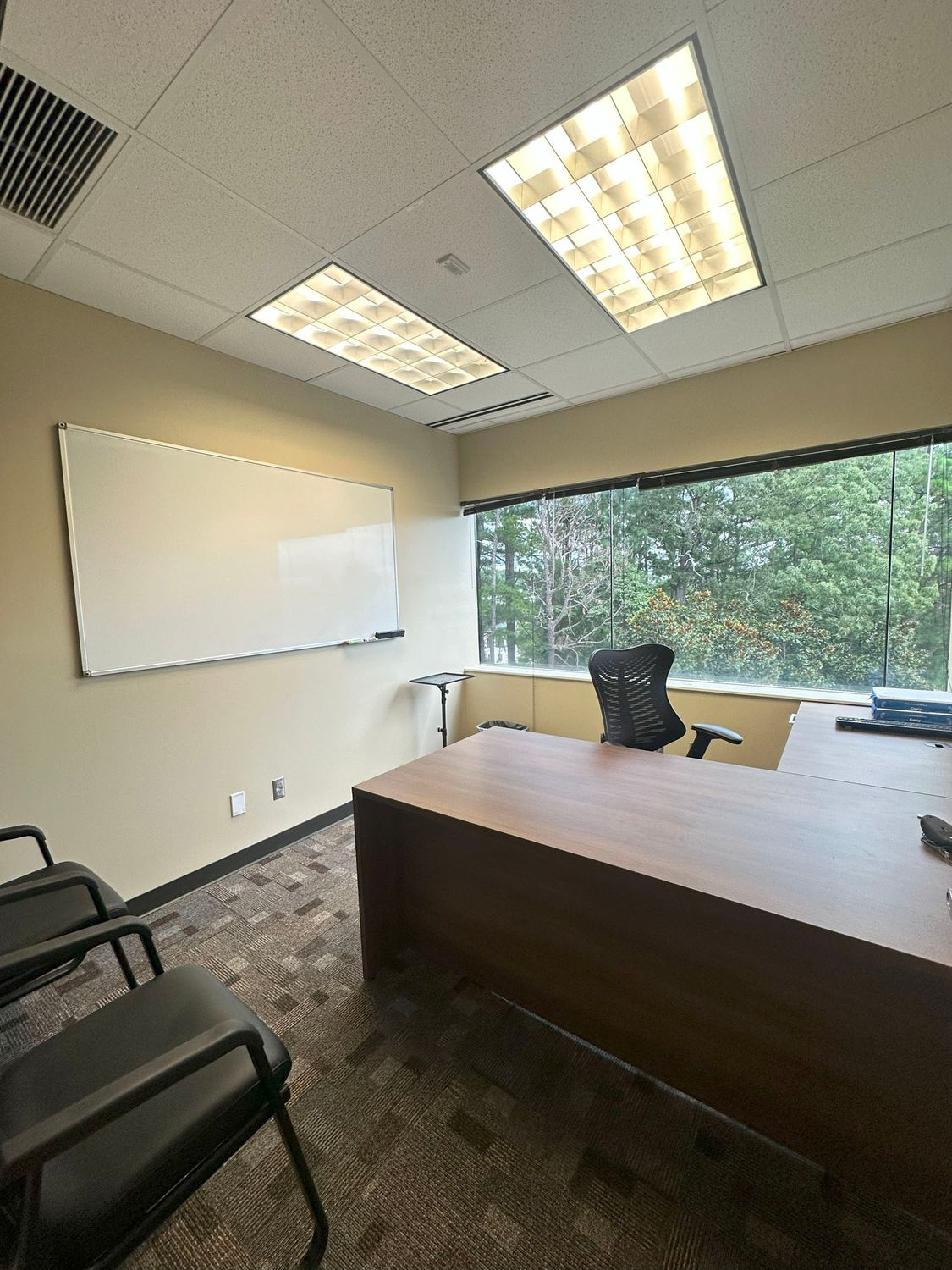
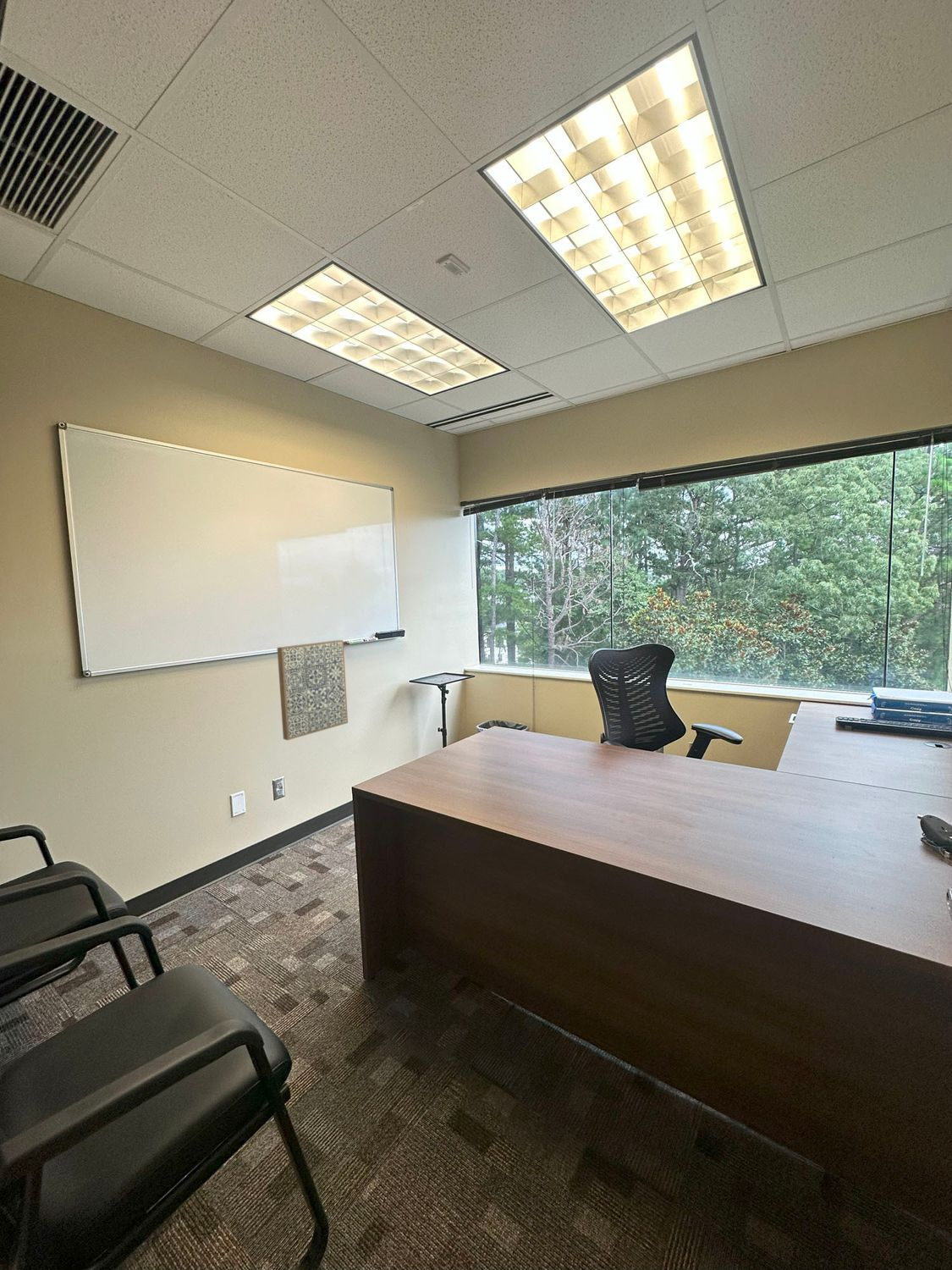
+ wall art (314, 687)
